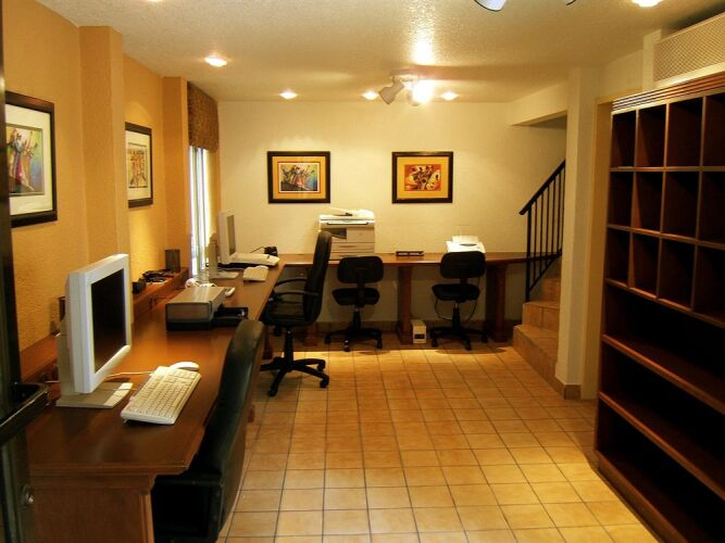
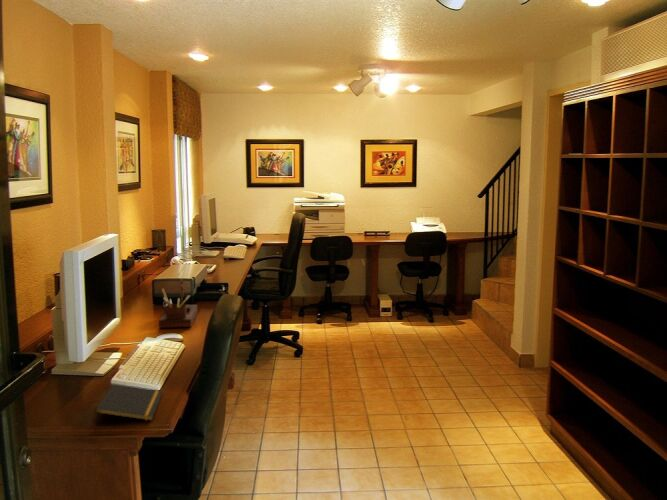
+ desk organizer (178, 301)
+ notepad (131, 401)
